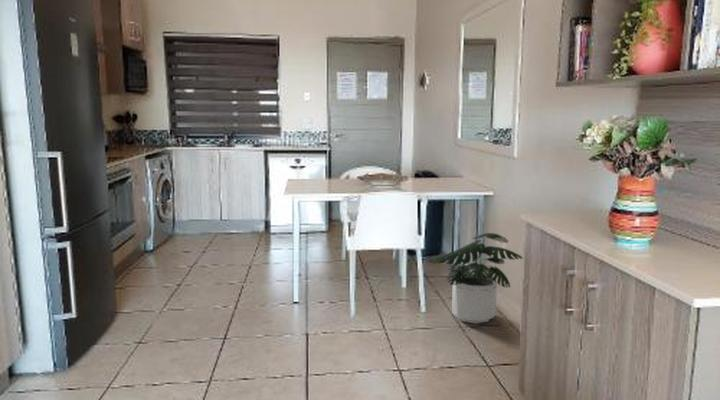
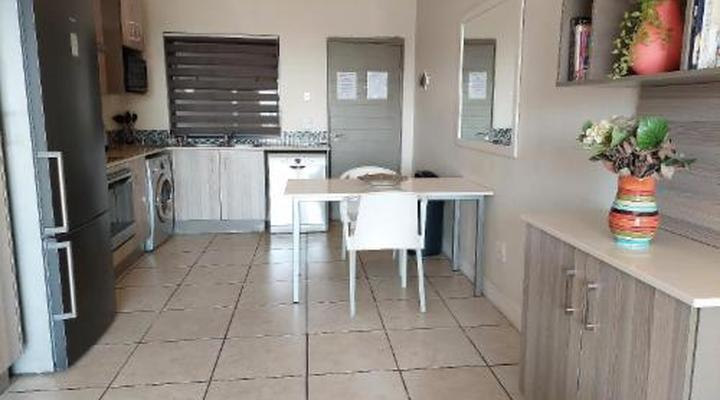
- potted plant (473, 278)
